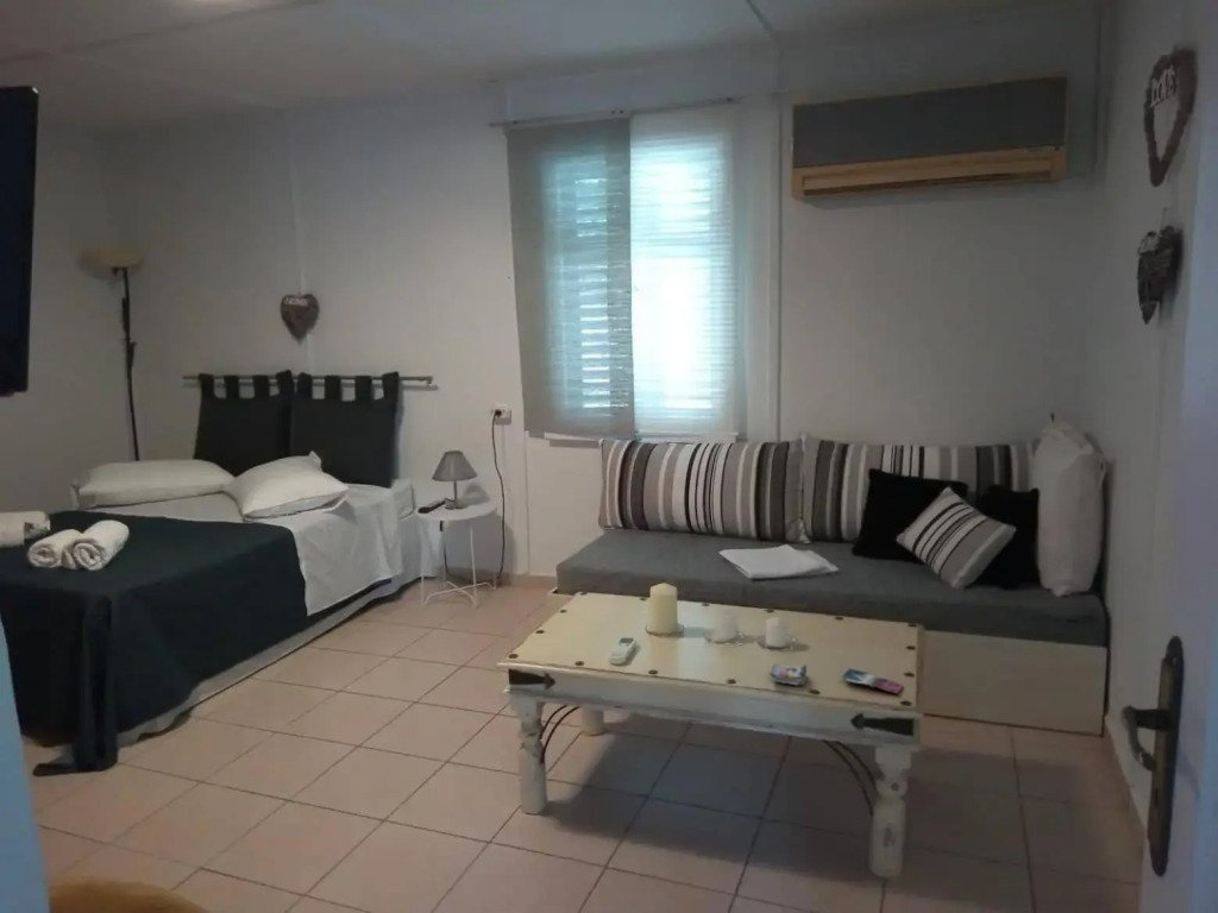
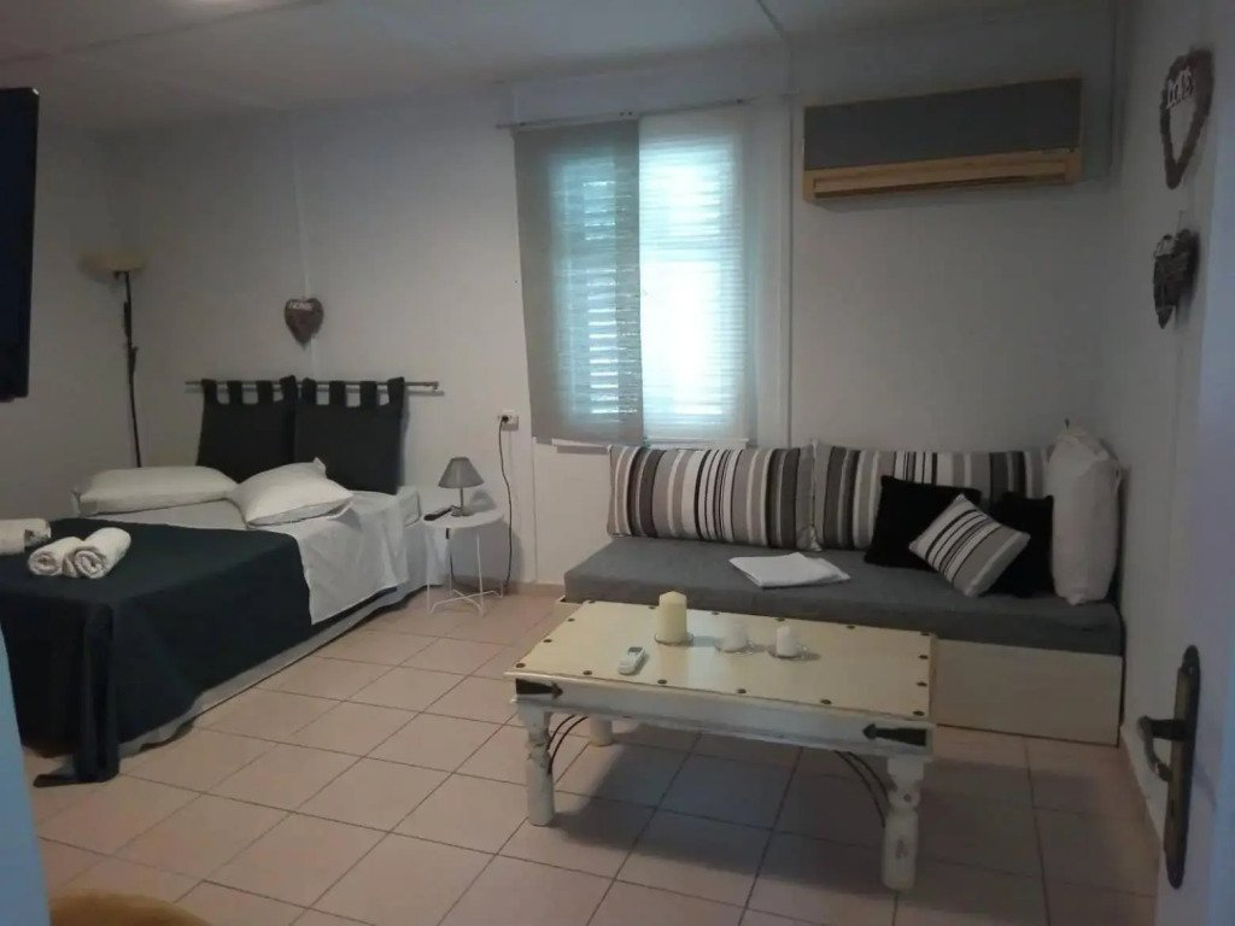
- magazine (841, 676)
